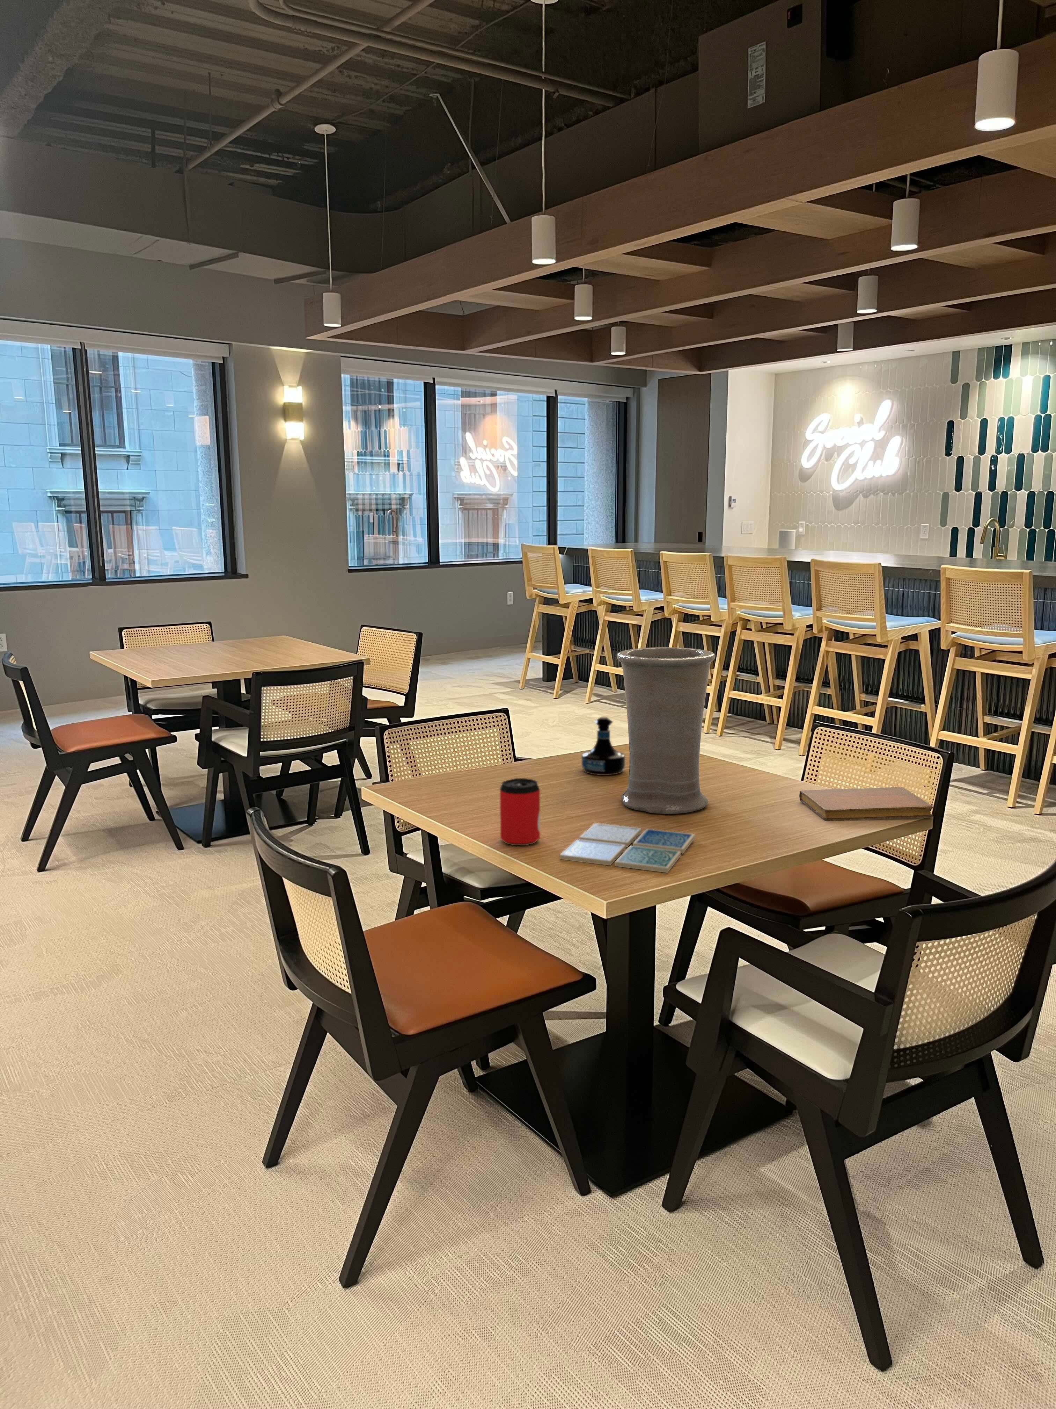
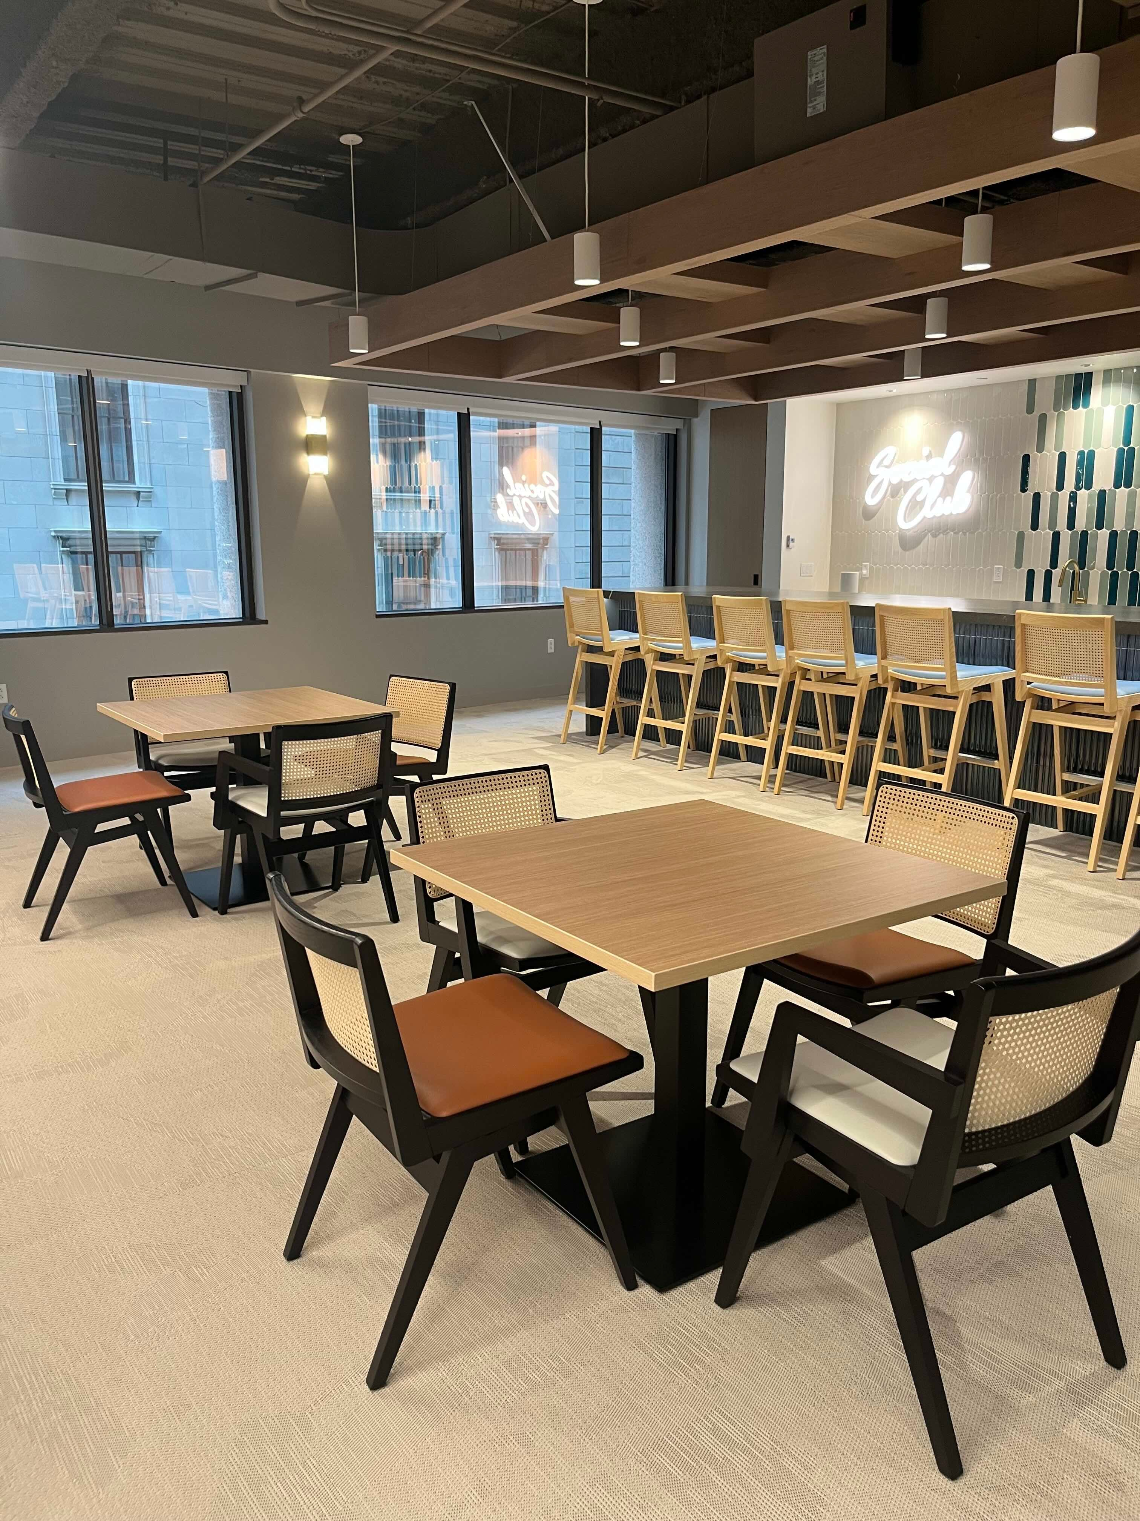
- can (519, 811)
- tequila bottle (603, 744)
- notebook (864, 803)
- drink coaster (629, 847)
- vase (664, 728)
